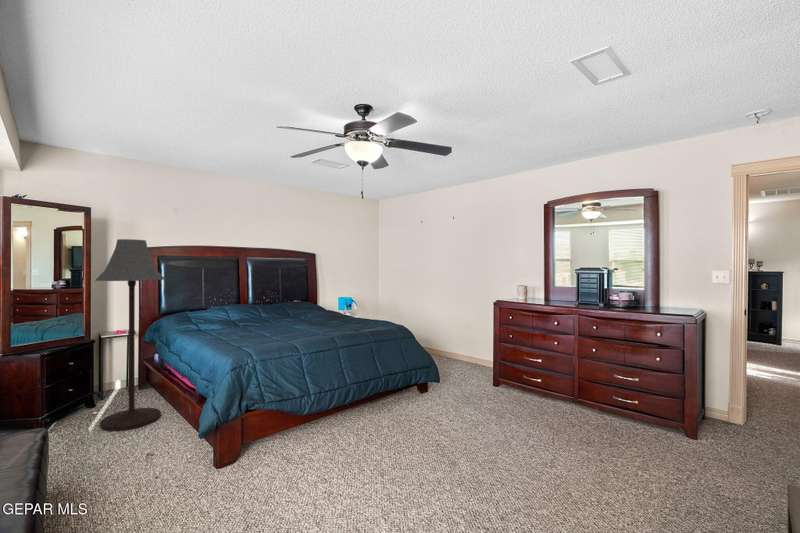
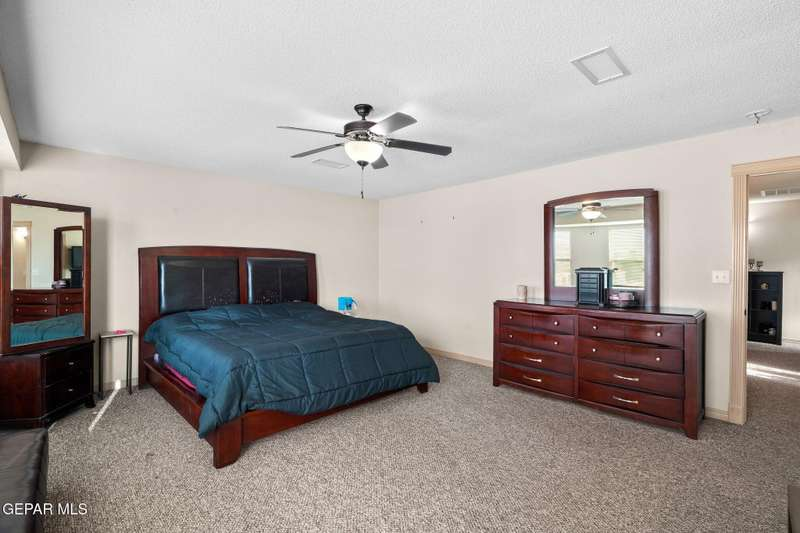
- floor lamp (131, 330)
